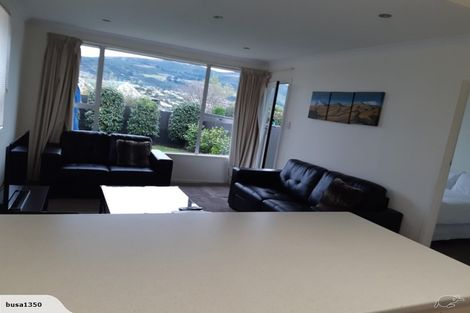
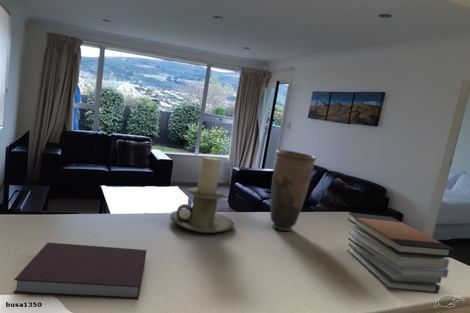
+ book stack (392, 250)
+ candle holder (206, 191)
+ notebook (89, 268)
+ vase (289, 191)
